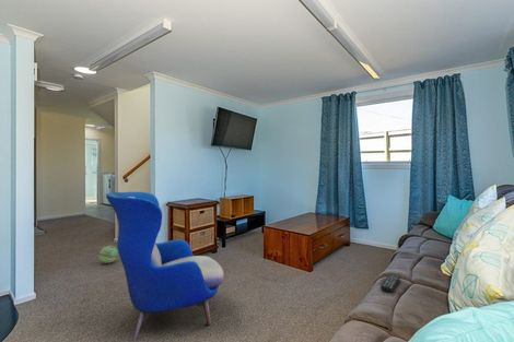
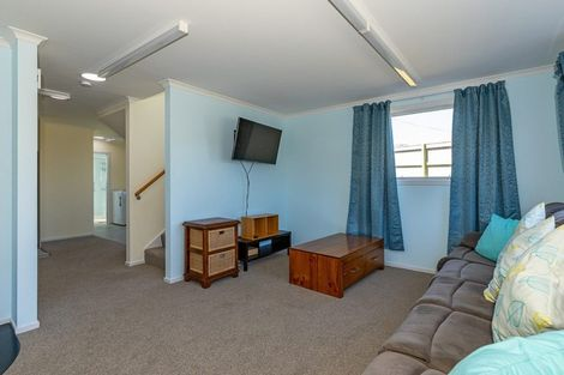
- remote control (390, 282)
- ball (108, 253)
- armchair (168, 252)
